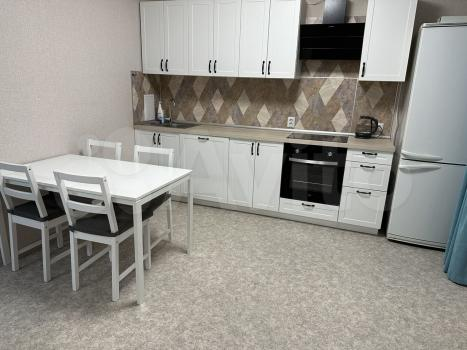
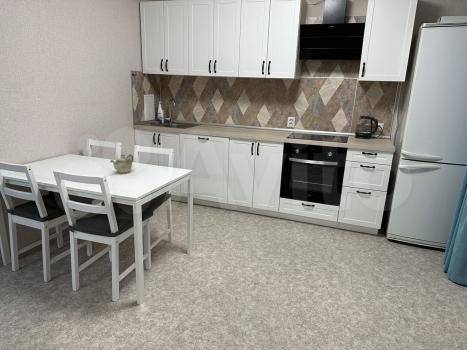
+ teapot (122, 163)
